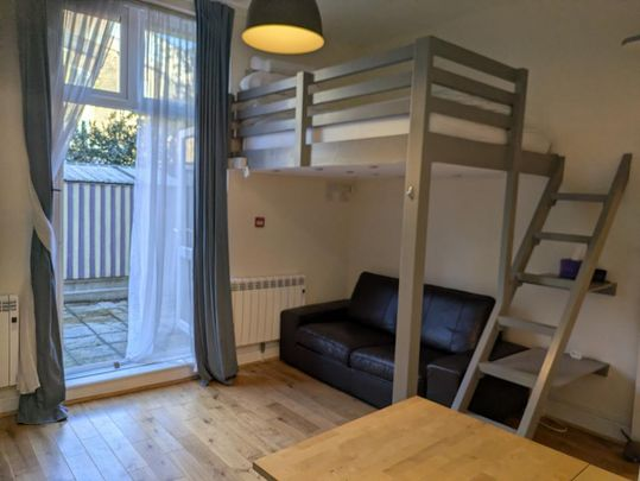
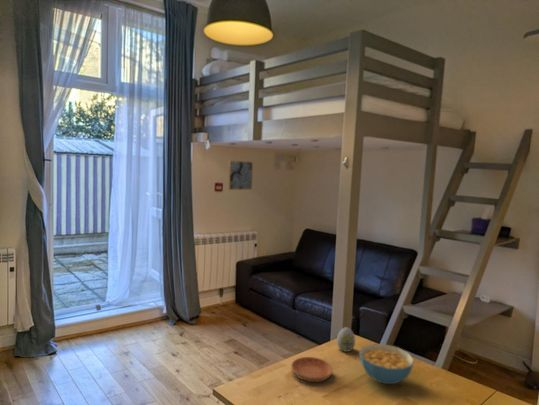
+ decorative egg (346, 338)
+ wall art (240, 175)
+ saucer (311, 370)
+ cereal bowl (385, 367)
